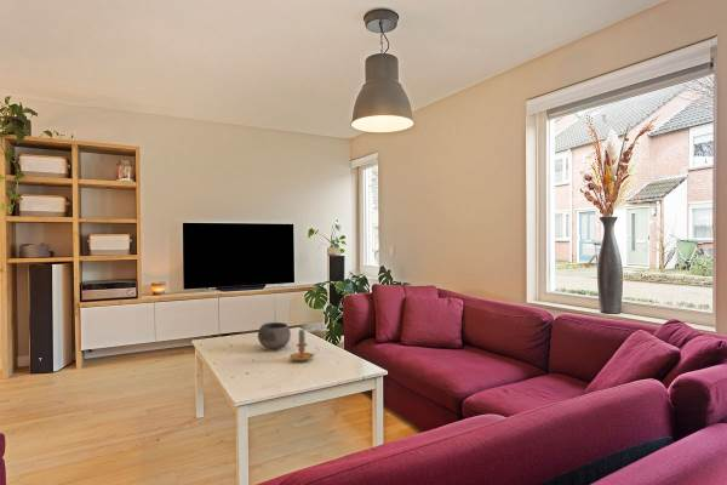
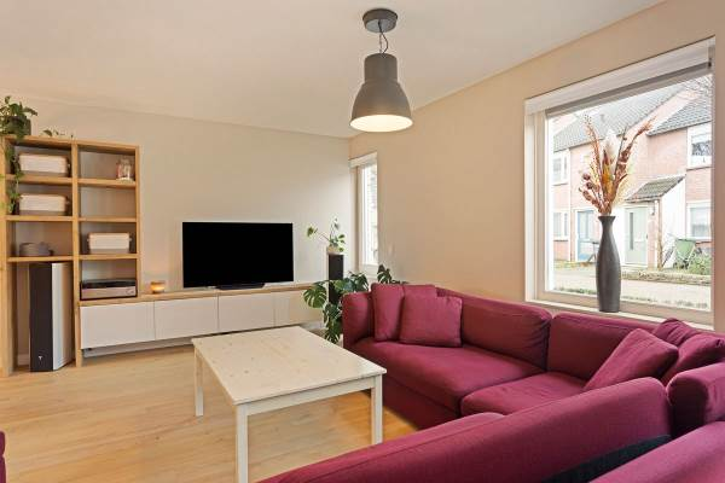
- candle (304, 343)
- bowl (274, 336)
